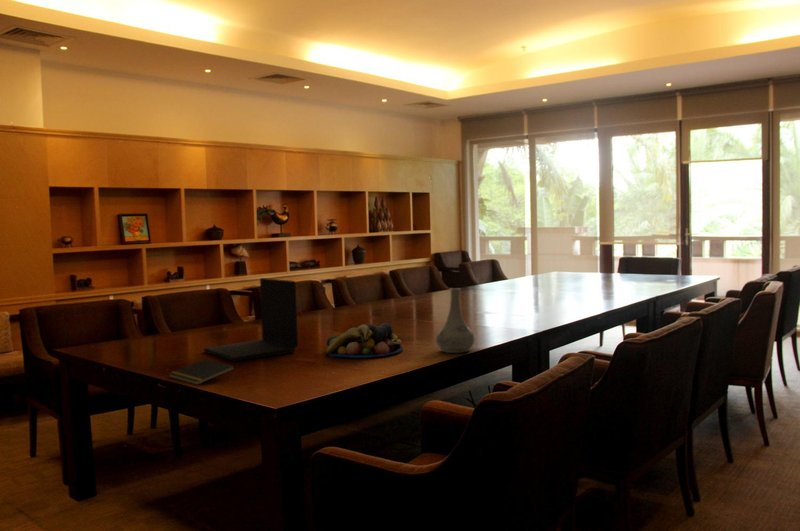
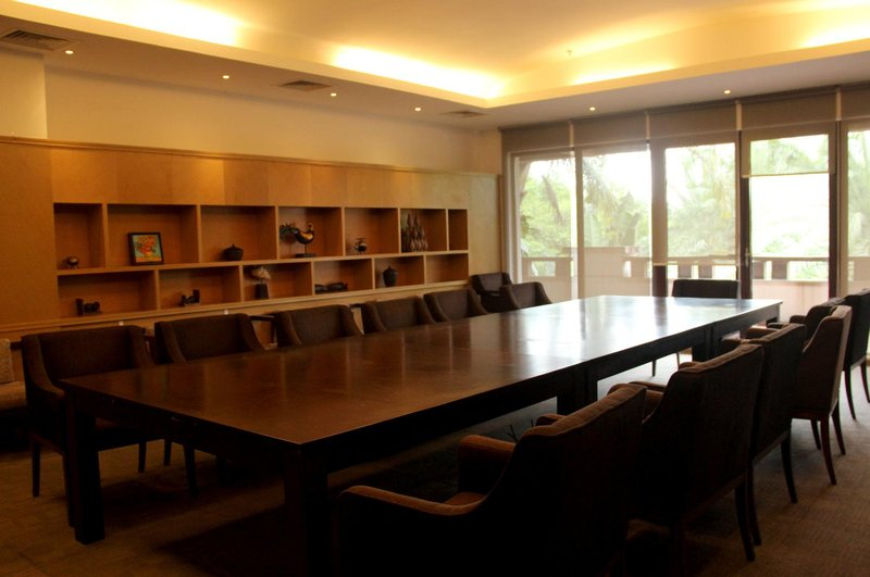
- notepad (201, 371)
- vase (454, 319)
- fruit bowl (363, 337)
- laptop (261, 314)
